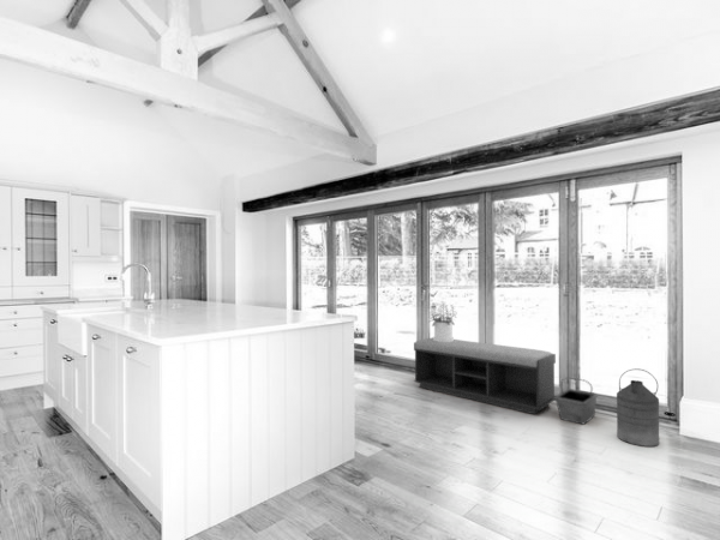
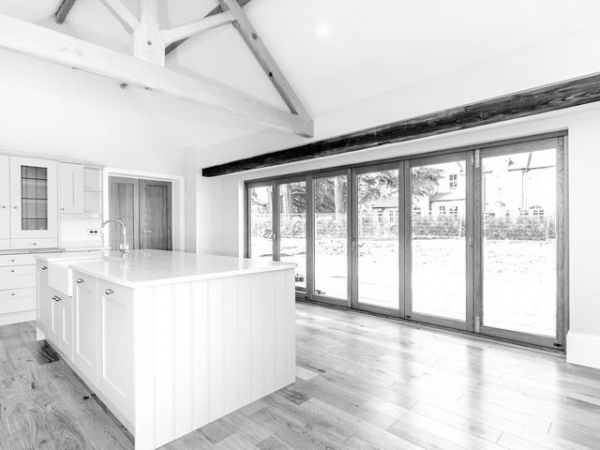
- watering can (638, 404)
- bench (479, 370)
- potted plant (440, 320)
- basket (576, 397)
